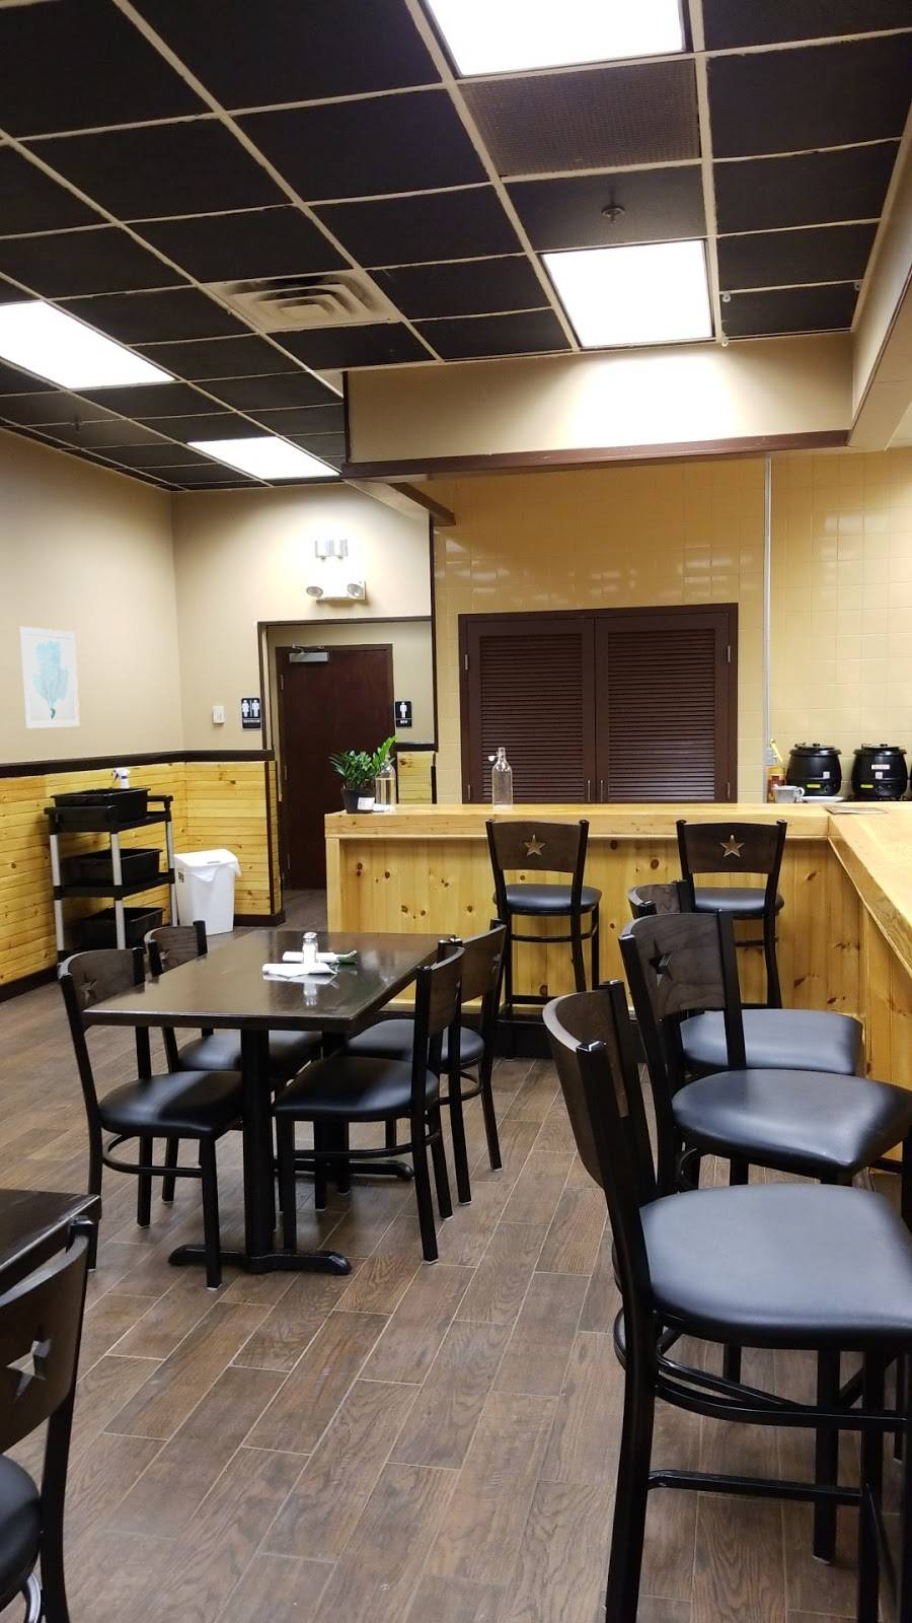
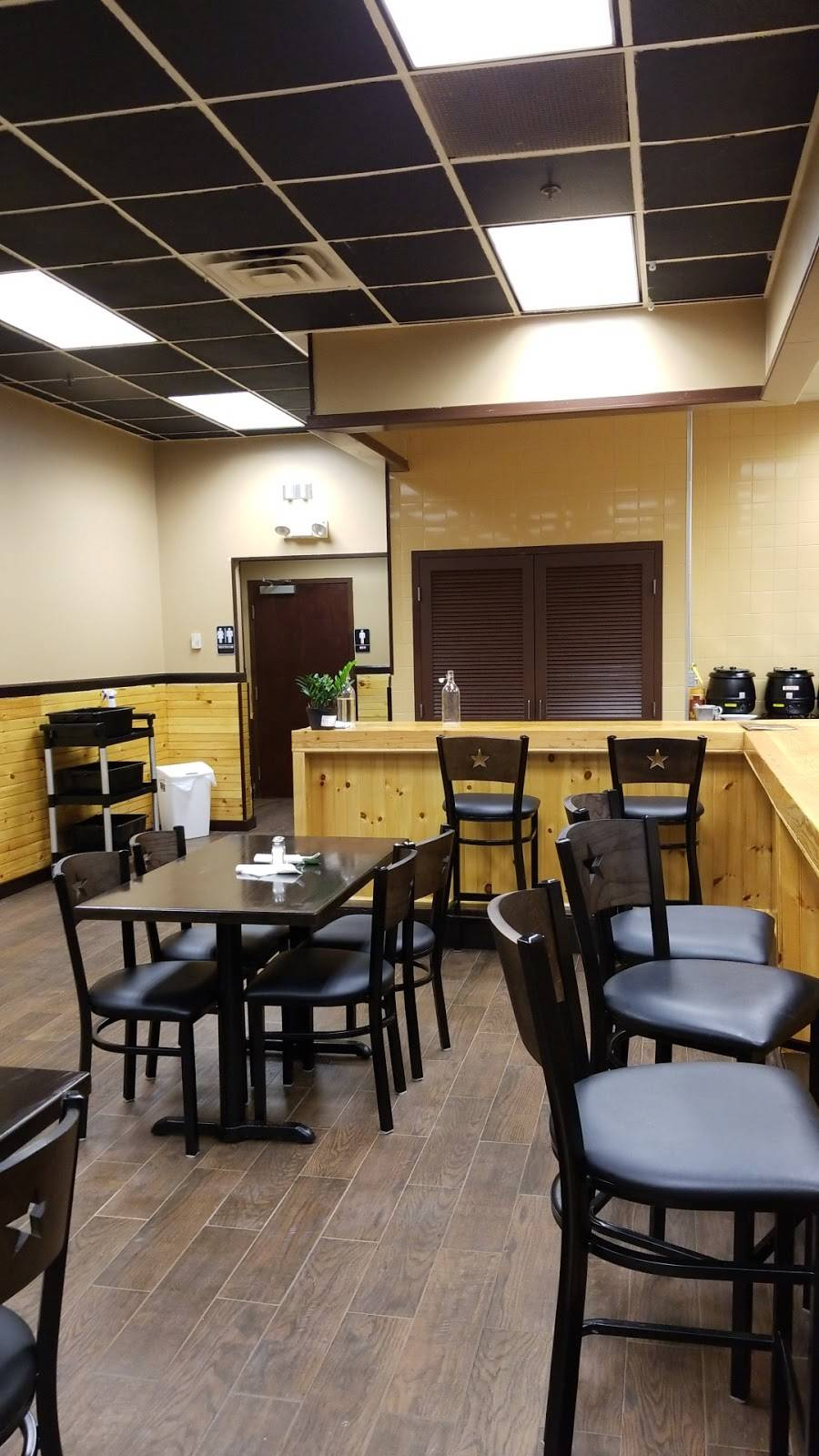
- wall art (51, 678)
